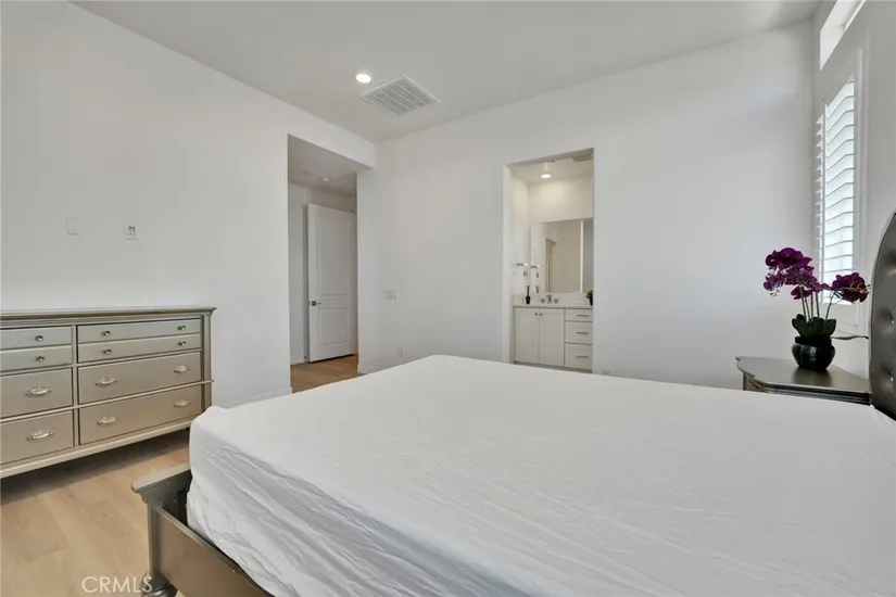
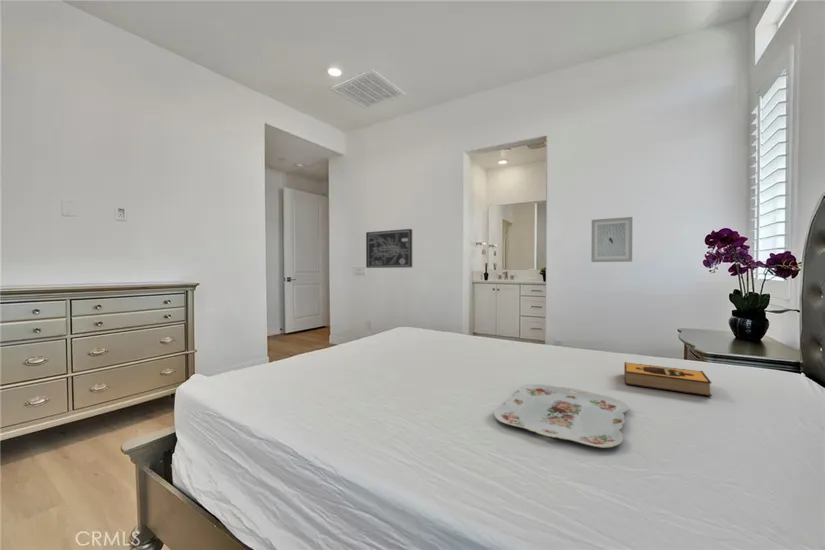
+ wall art (388, 249)
+ serving tray (562, 410)
+ wall art (611, 240)
+ hardback book (663, 377)
